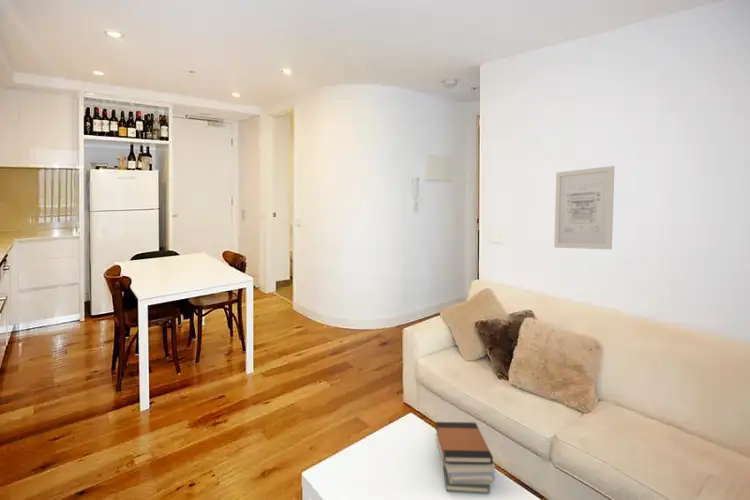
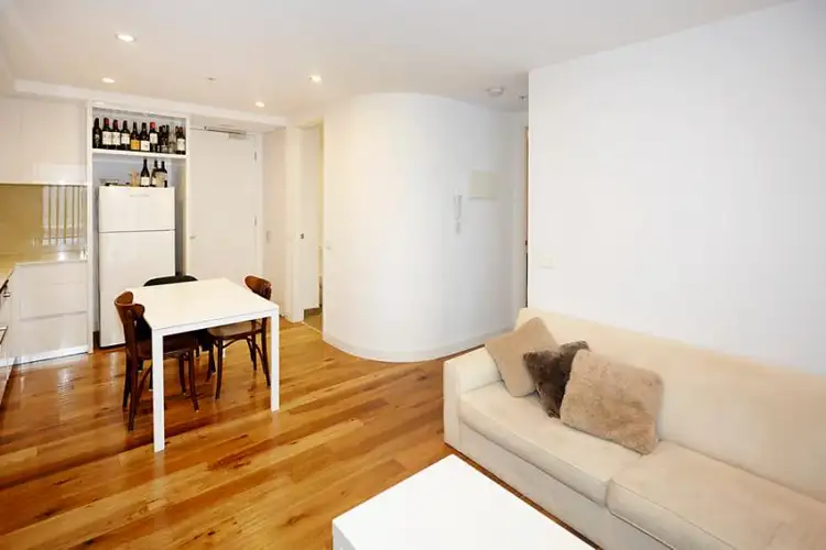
- book stack (462, 455)
- wall art (582, 209)
